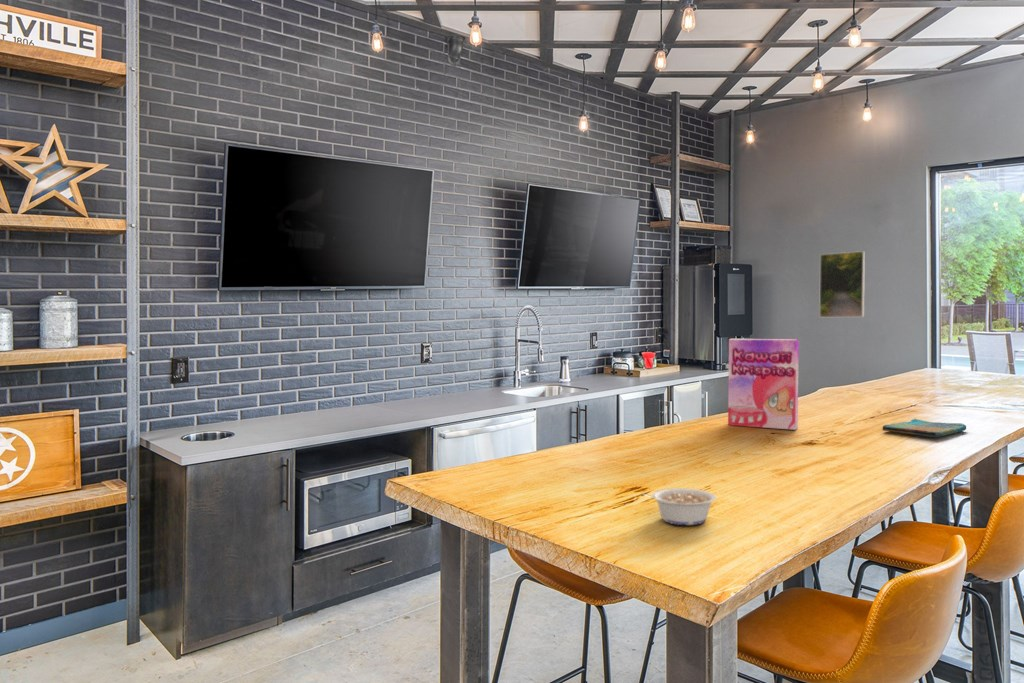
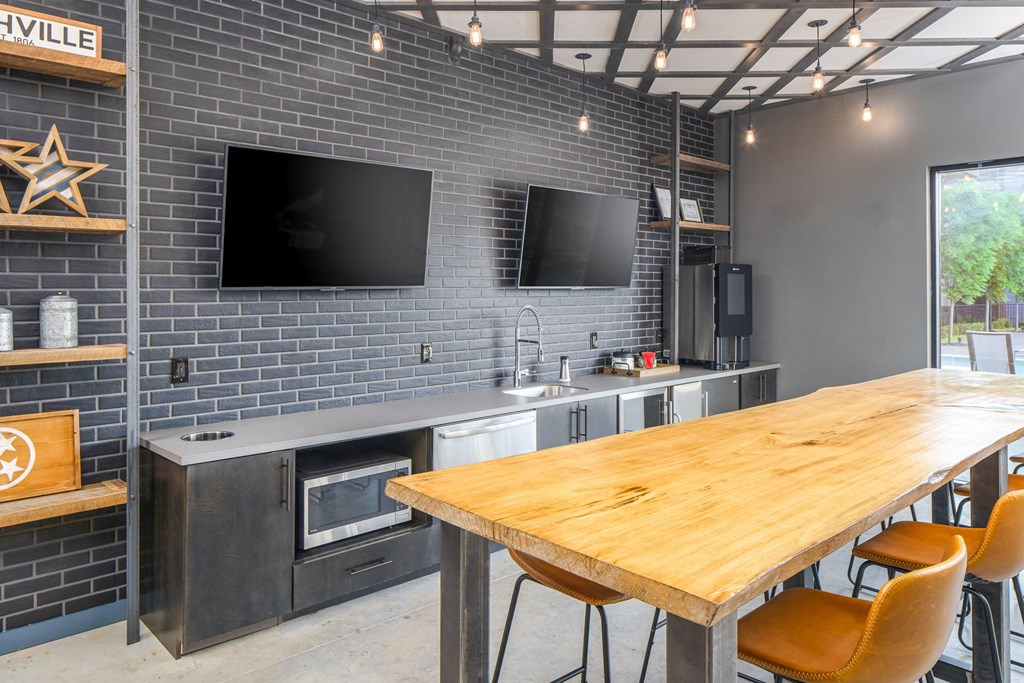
- cereal box (762, 382)
- dish towel (924, 427)
- legume (682, 505)
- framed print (841, 285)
